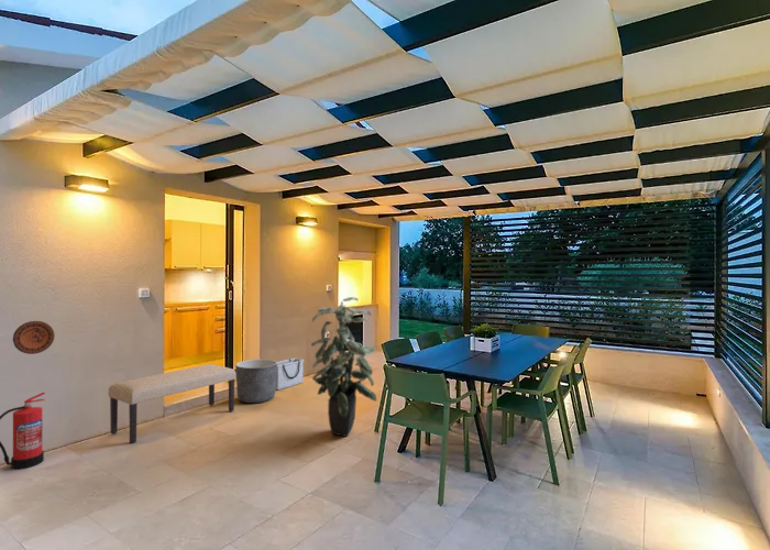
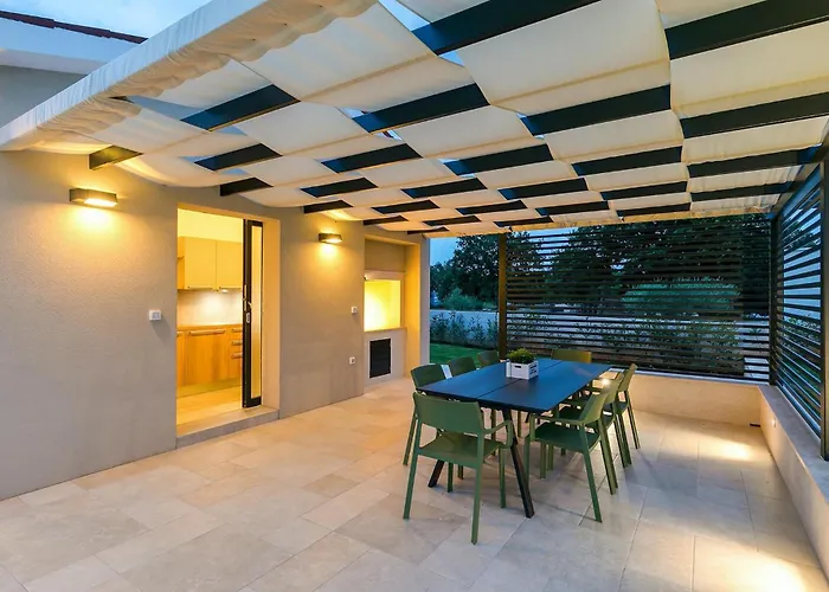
- decorative plate (34, 337)
- storage bin (286, 373)
- bench (177, 393)
- planter (256, 381)
- indoor plant (344, 366)
- fire extinguisher (20, 431)
